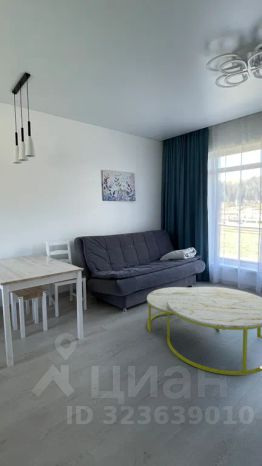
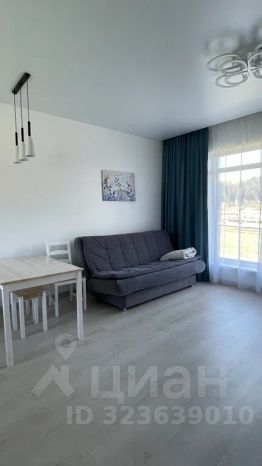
- coffee table (202, 317)
